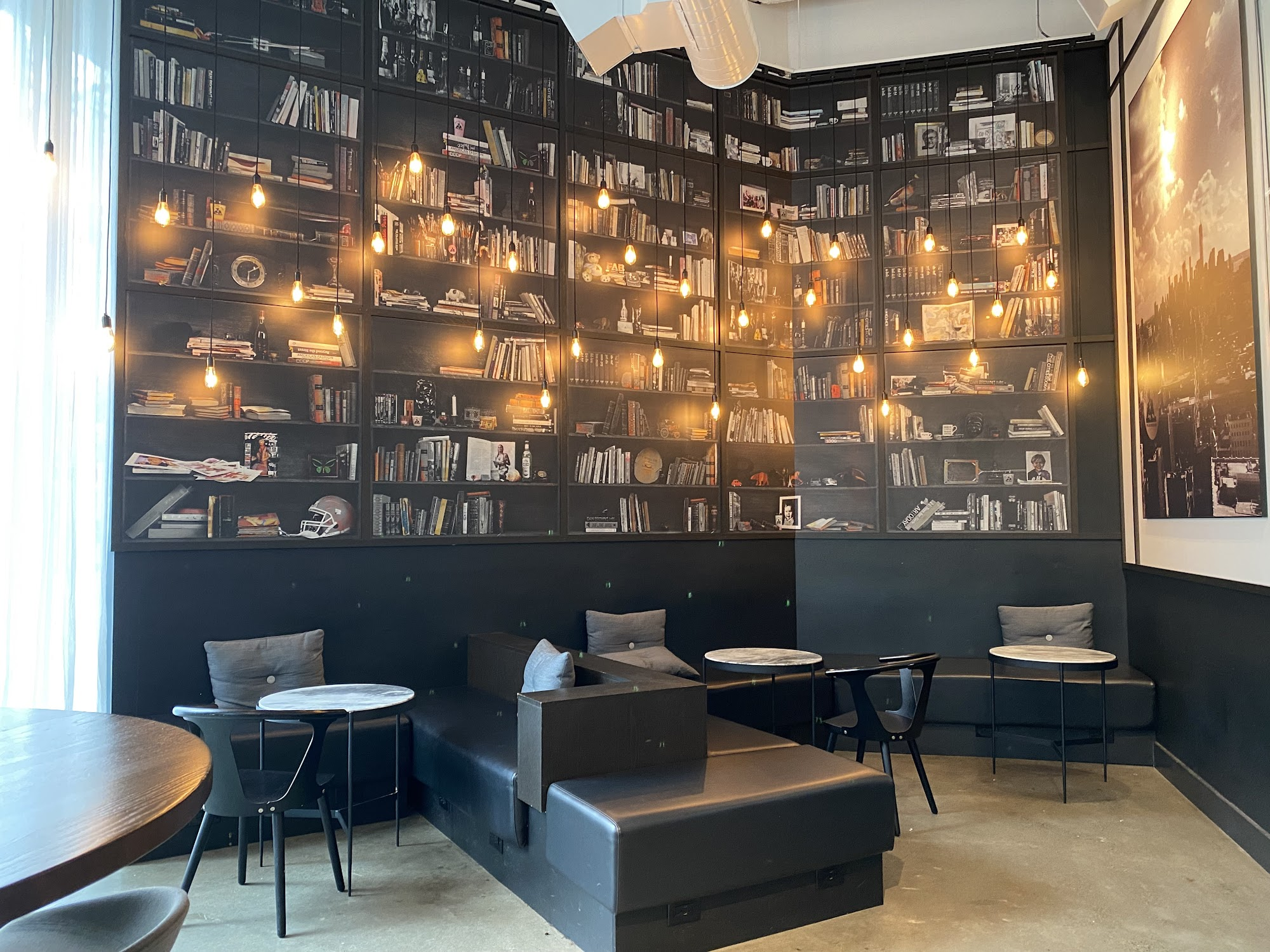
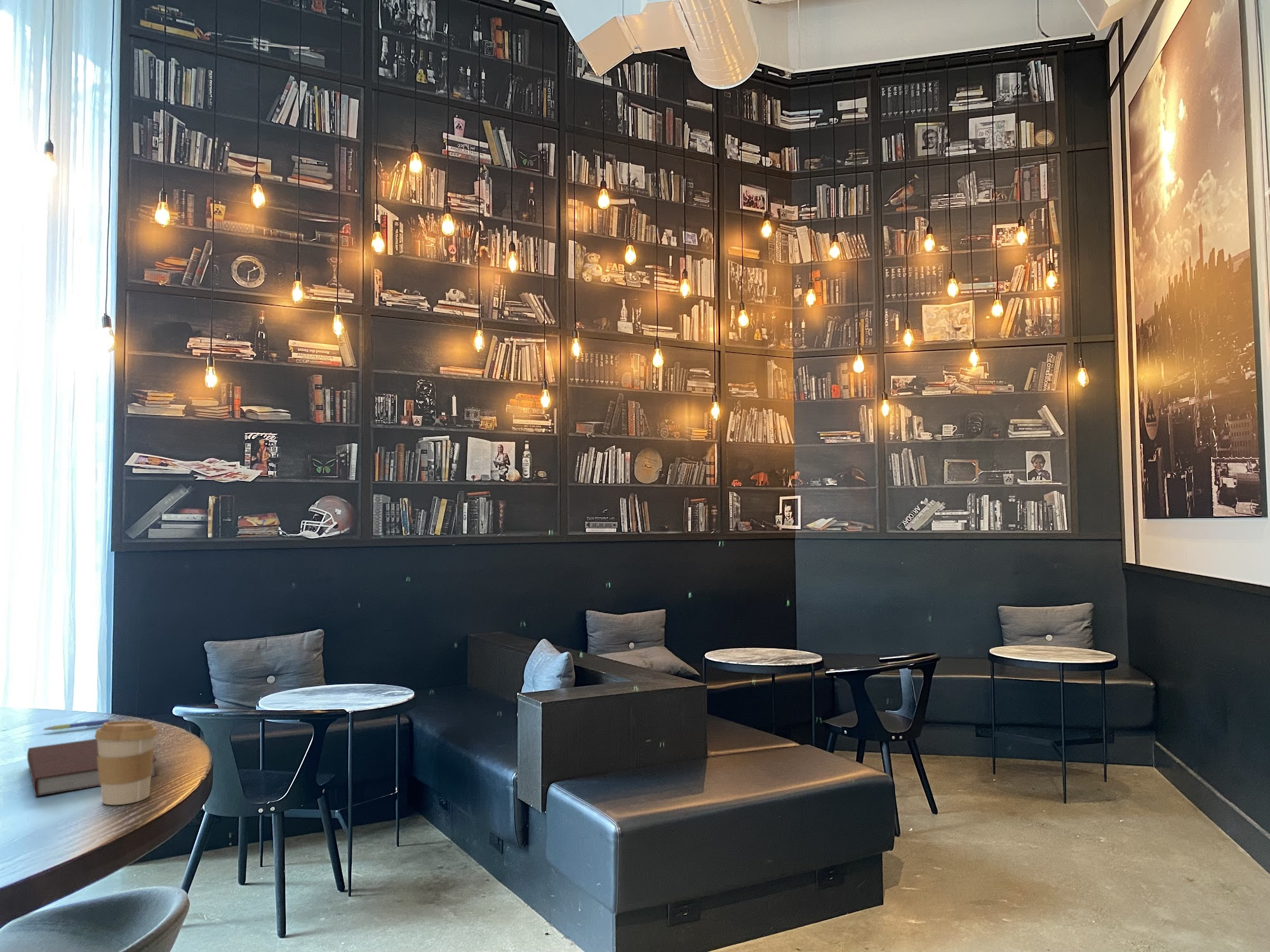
+ notebook (90, 762)
+ pen (79, 725)
+ coffee cup (126, 759)
